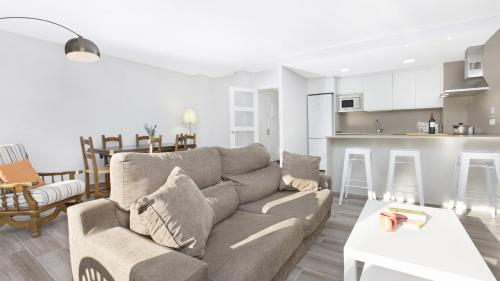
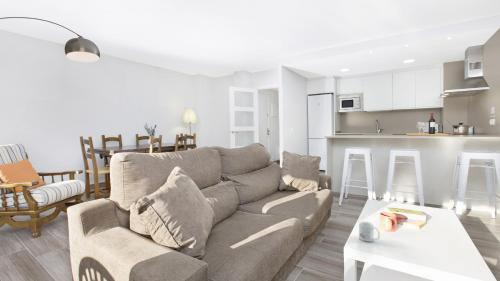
+ mug (369, 232)
